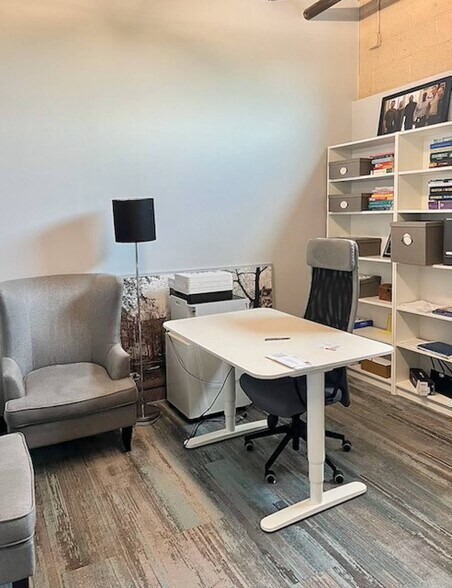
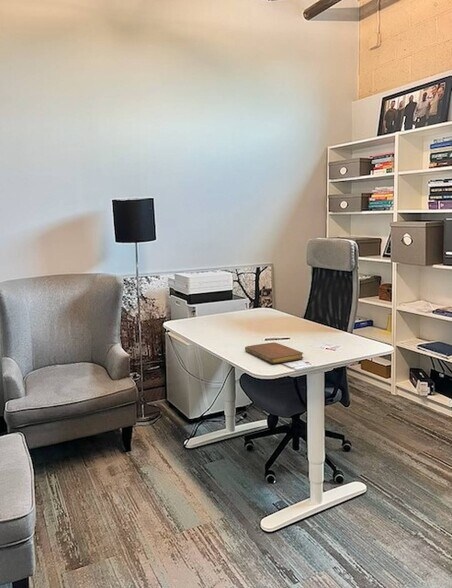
+ notebook (273, 352)
